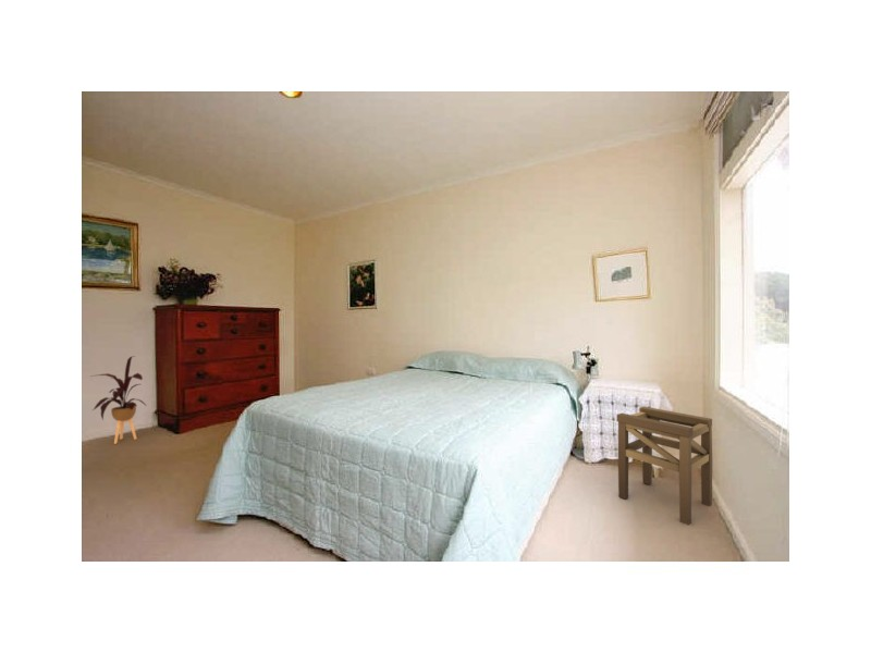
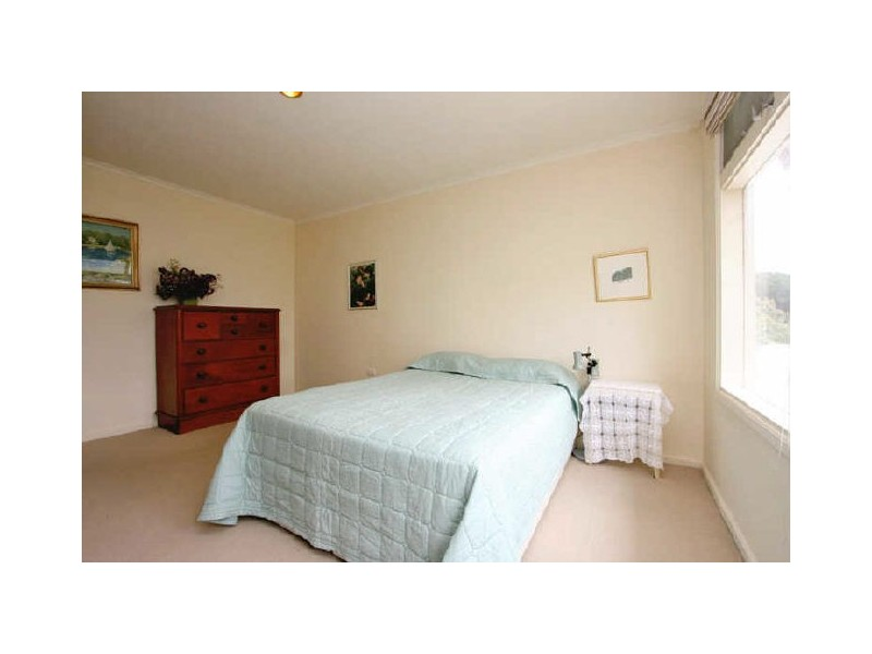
- stool (663, 458)
- house plant (119, 399)
